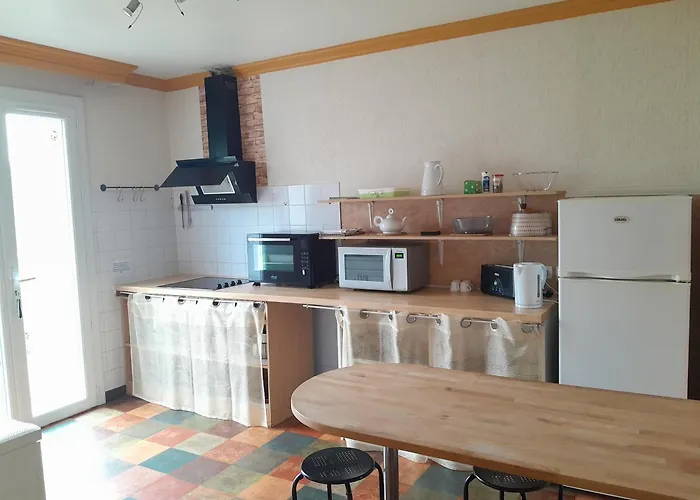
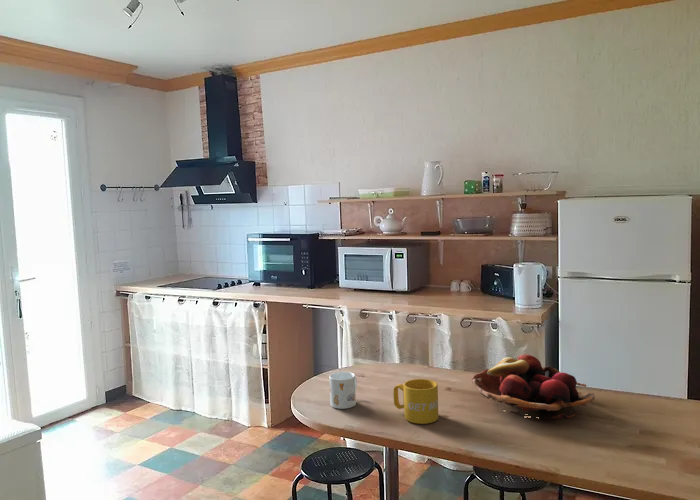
+ mug (414, 399)
+ fruit basket (527, 383)
+ mug (345, 387)
